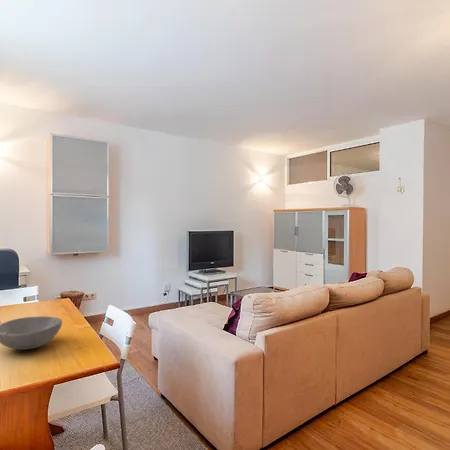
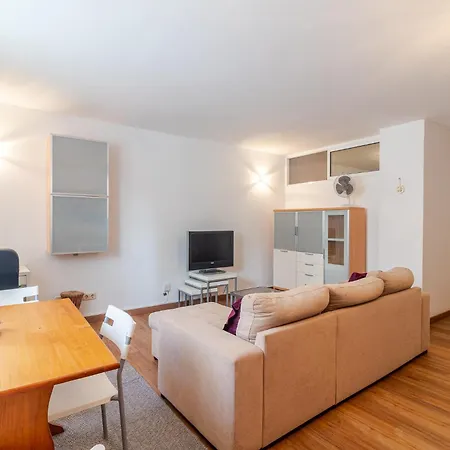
- bowl (29, 335)
